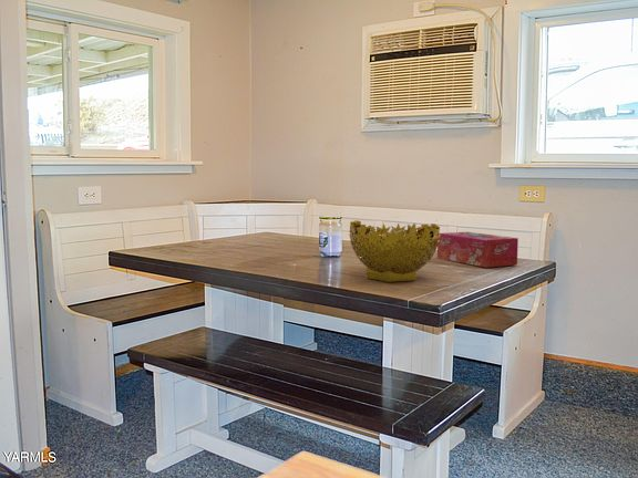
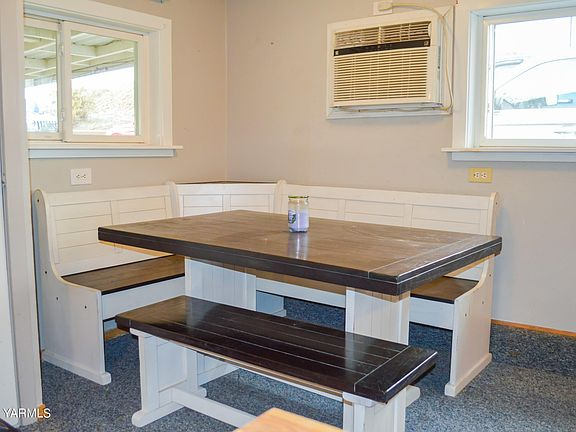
- tissue box (475, 248)
- decorative bowl (393, 249)
